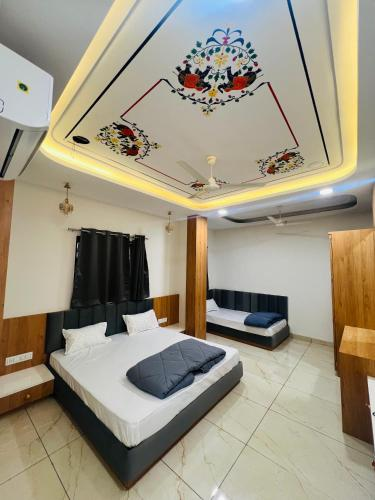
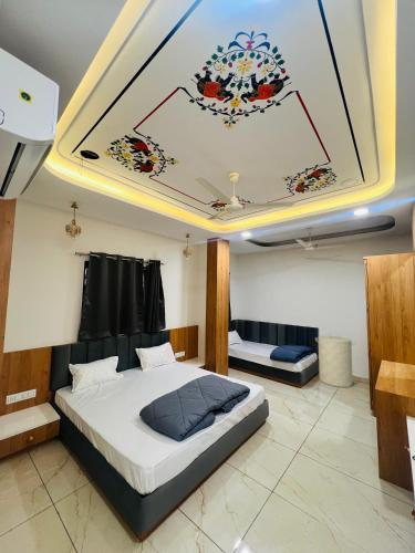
+ laundry hamper (334, 356)
